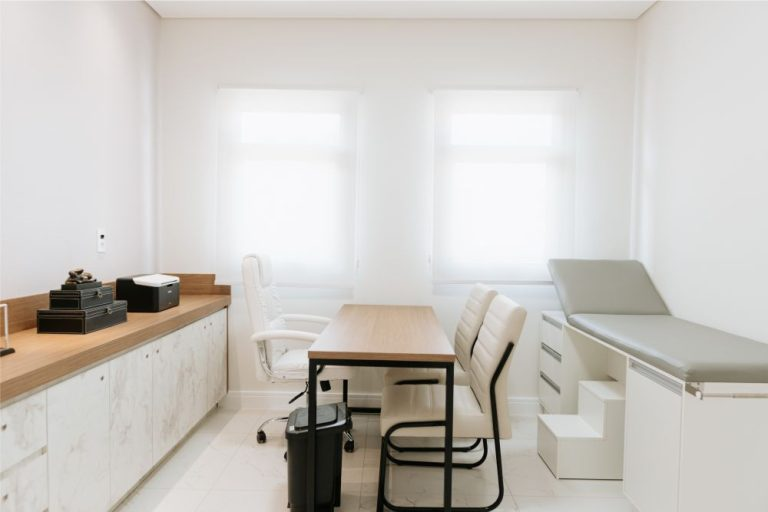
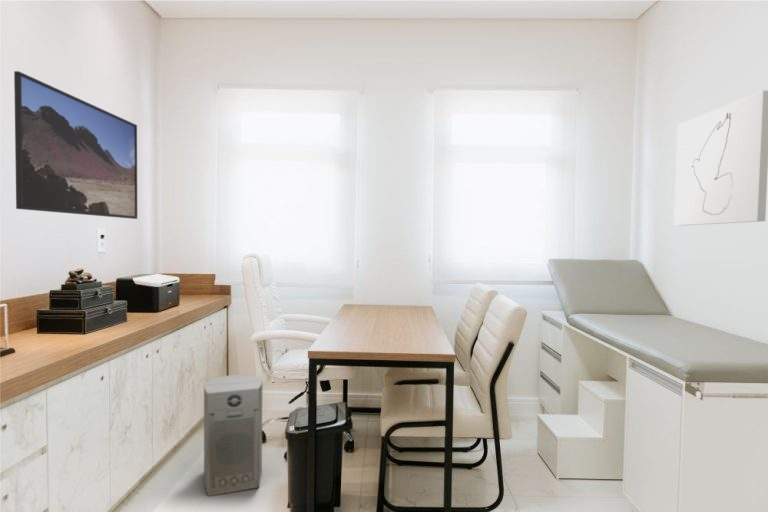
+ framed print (87, 159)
+ wall art (716, 166)
+ fan (233, 428)
